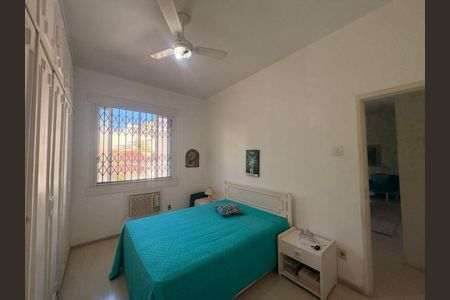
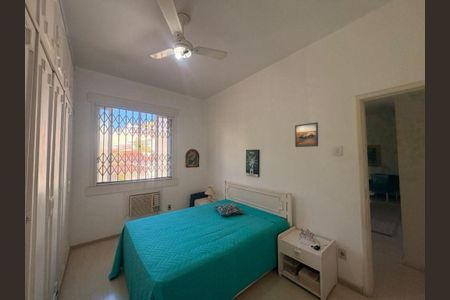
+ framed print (306, 135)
